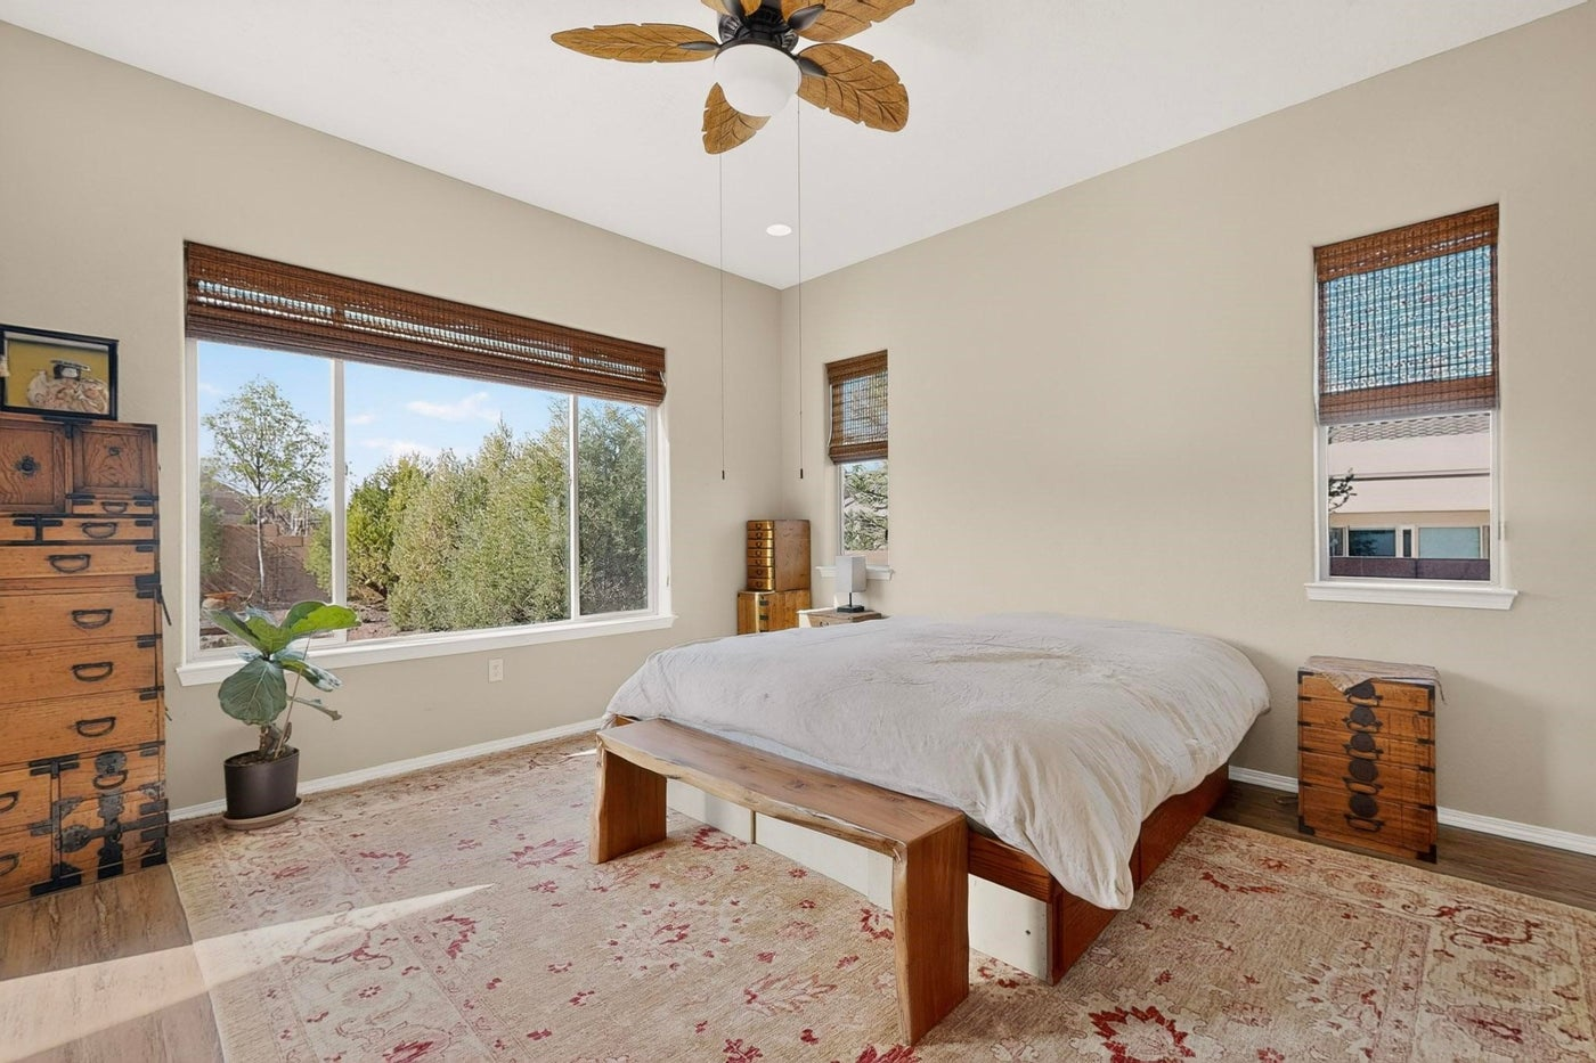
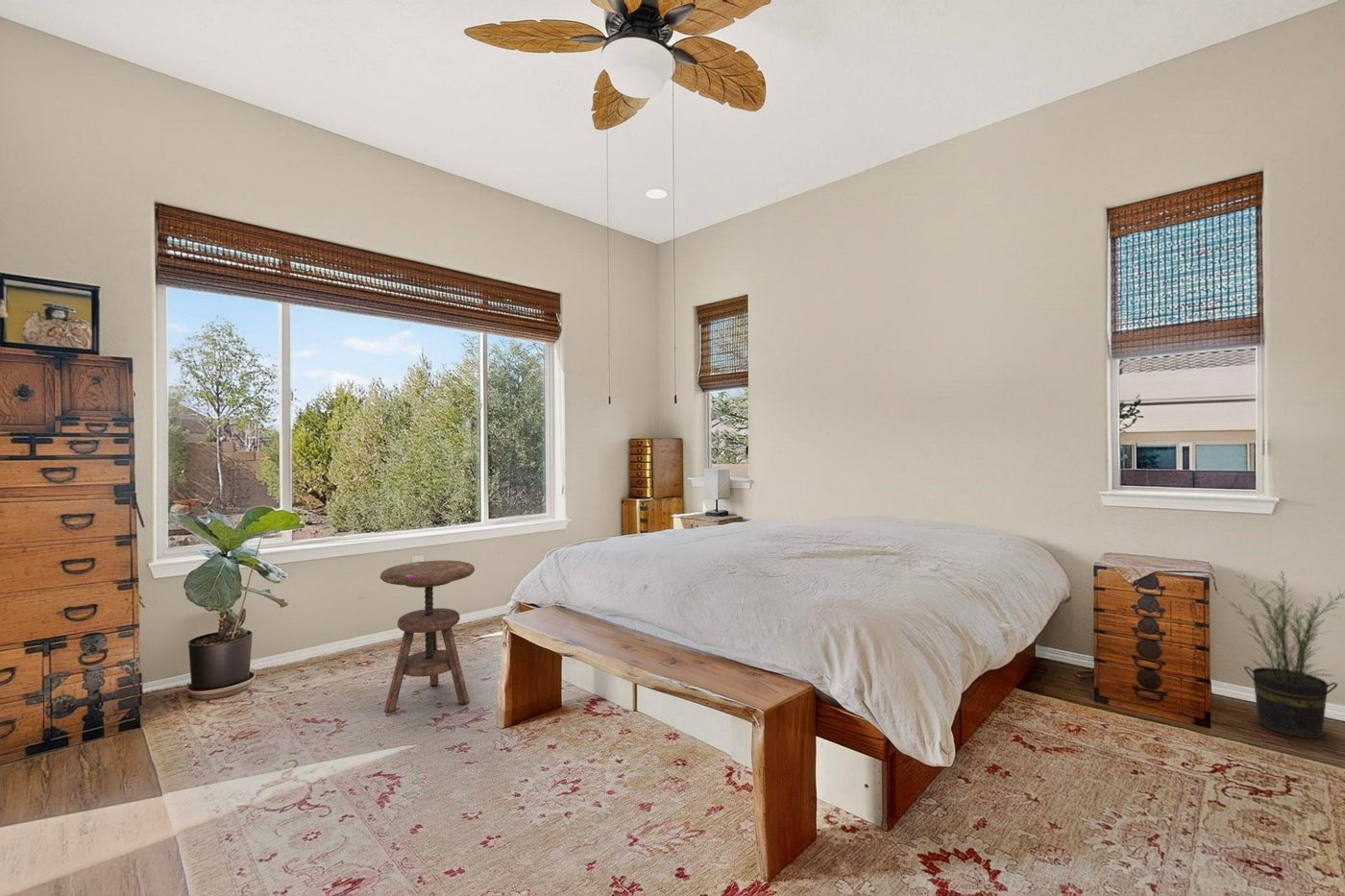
+ side table (428, 633)
+ potted plant (1285, 650)
